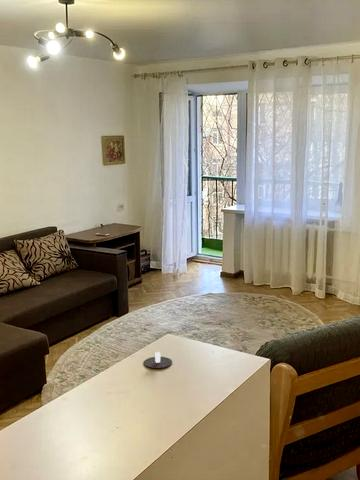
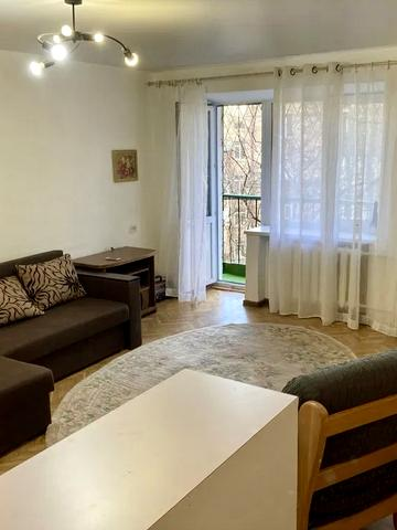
- candle (161, 357)
